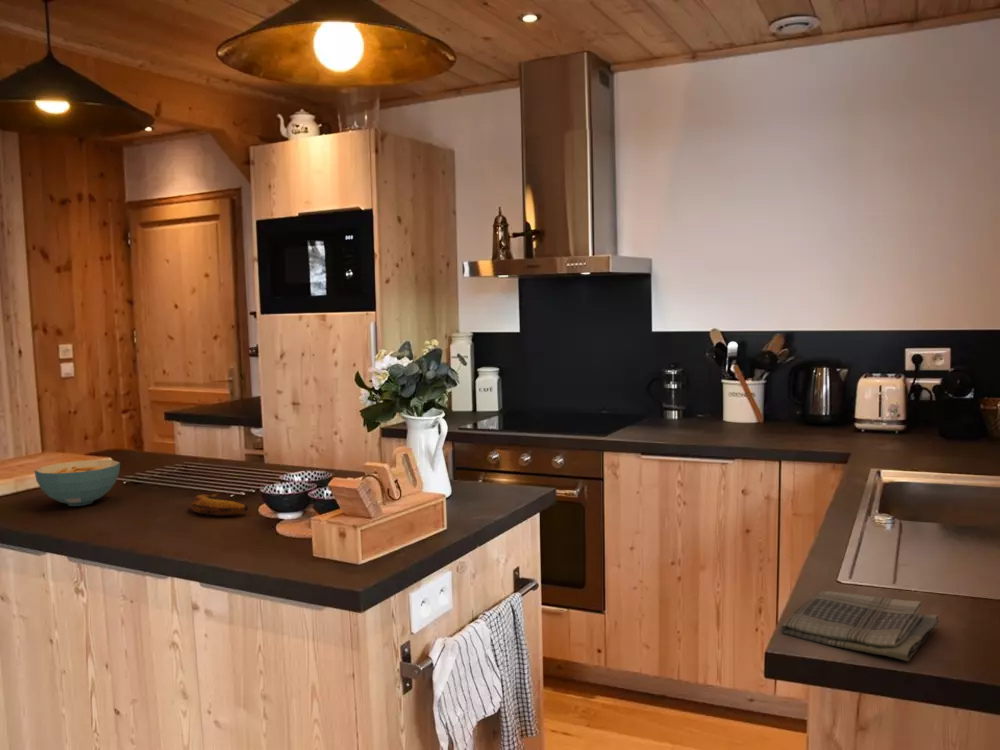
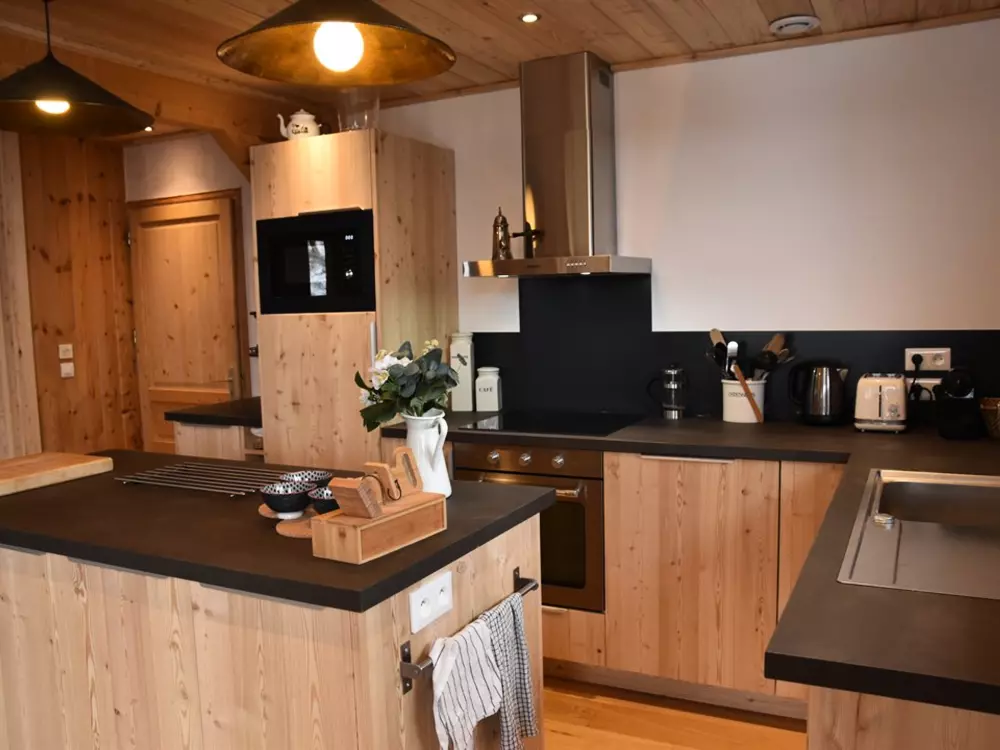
- banana (218, 503)
- dish towel (861, 619)
- cereal bowl (79, 484)
